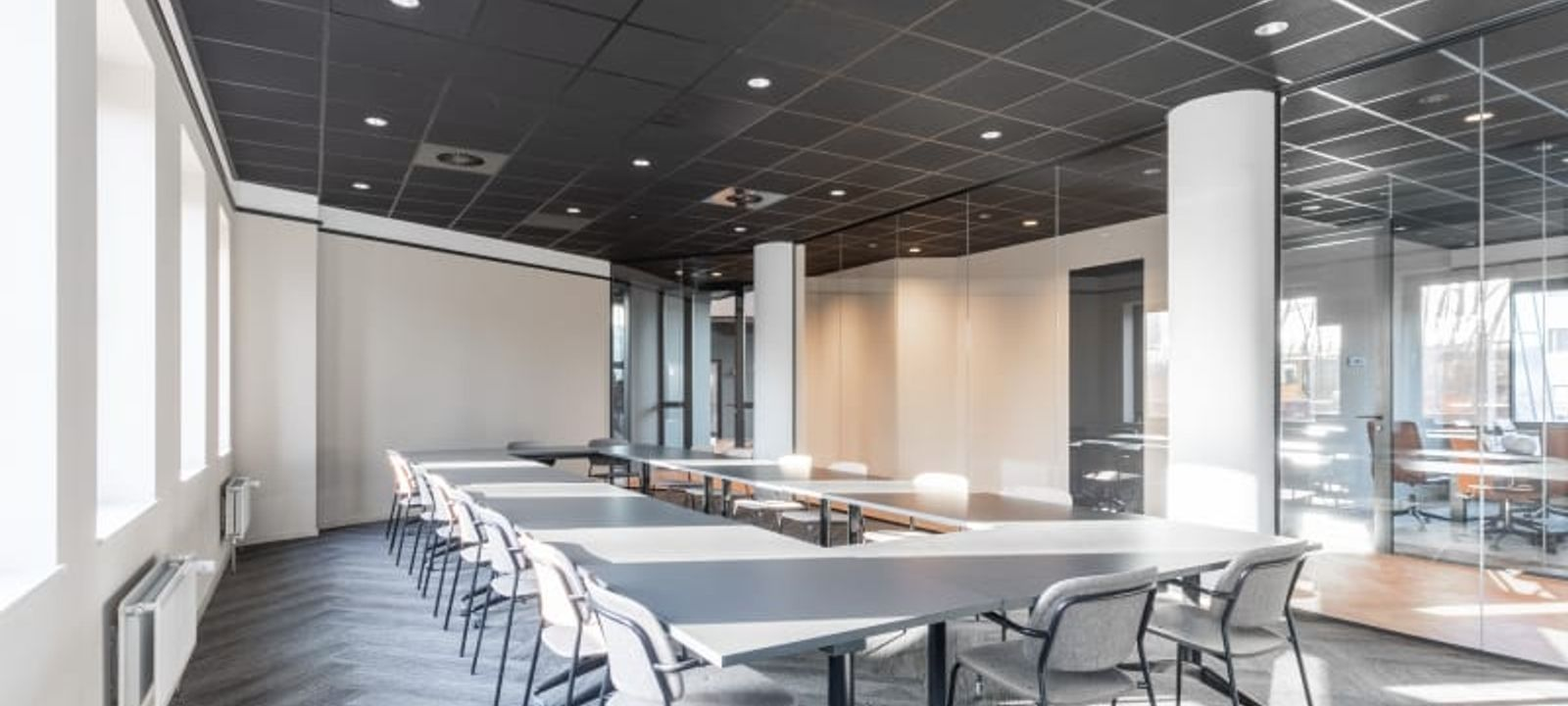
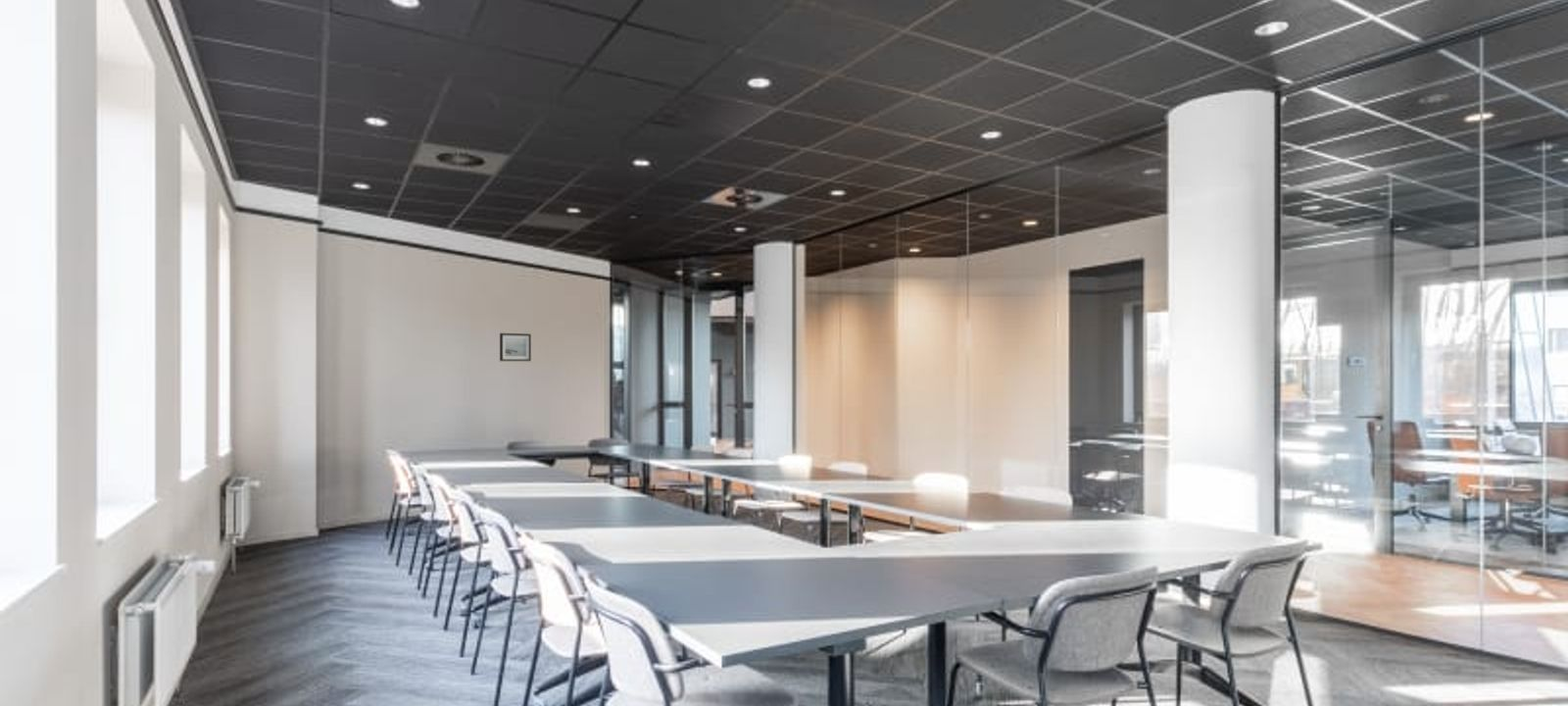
+ wall art (515, 347)
